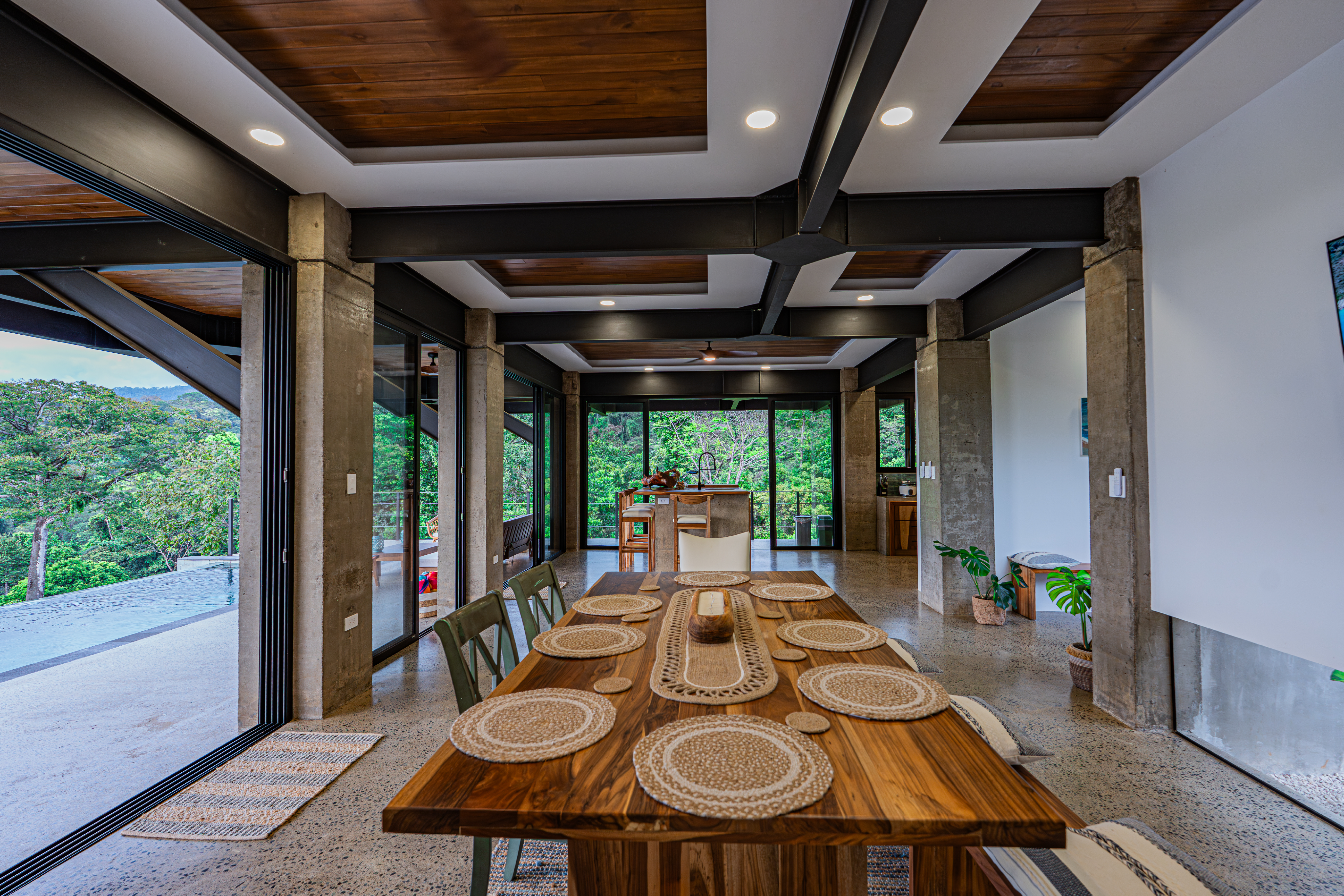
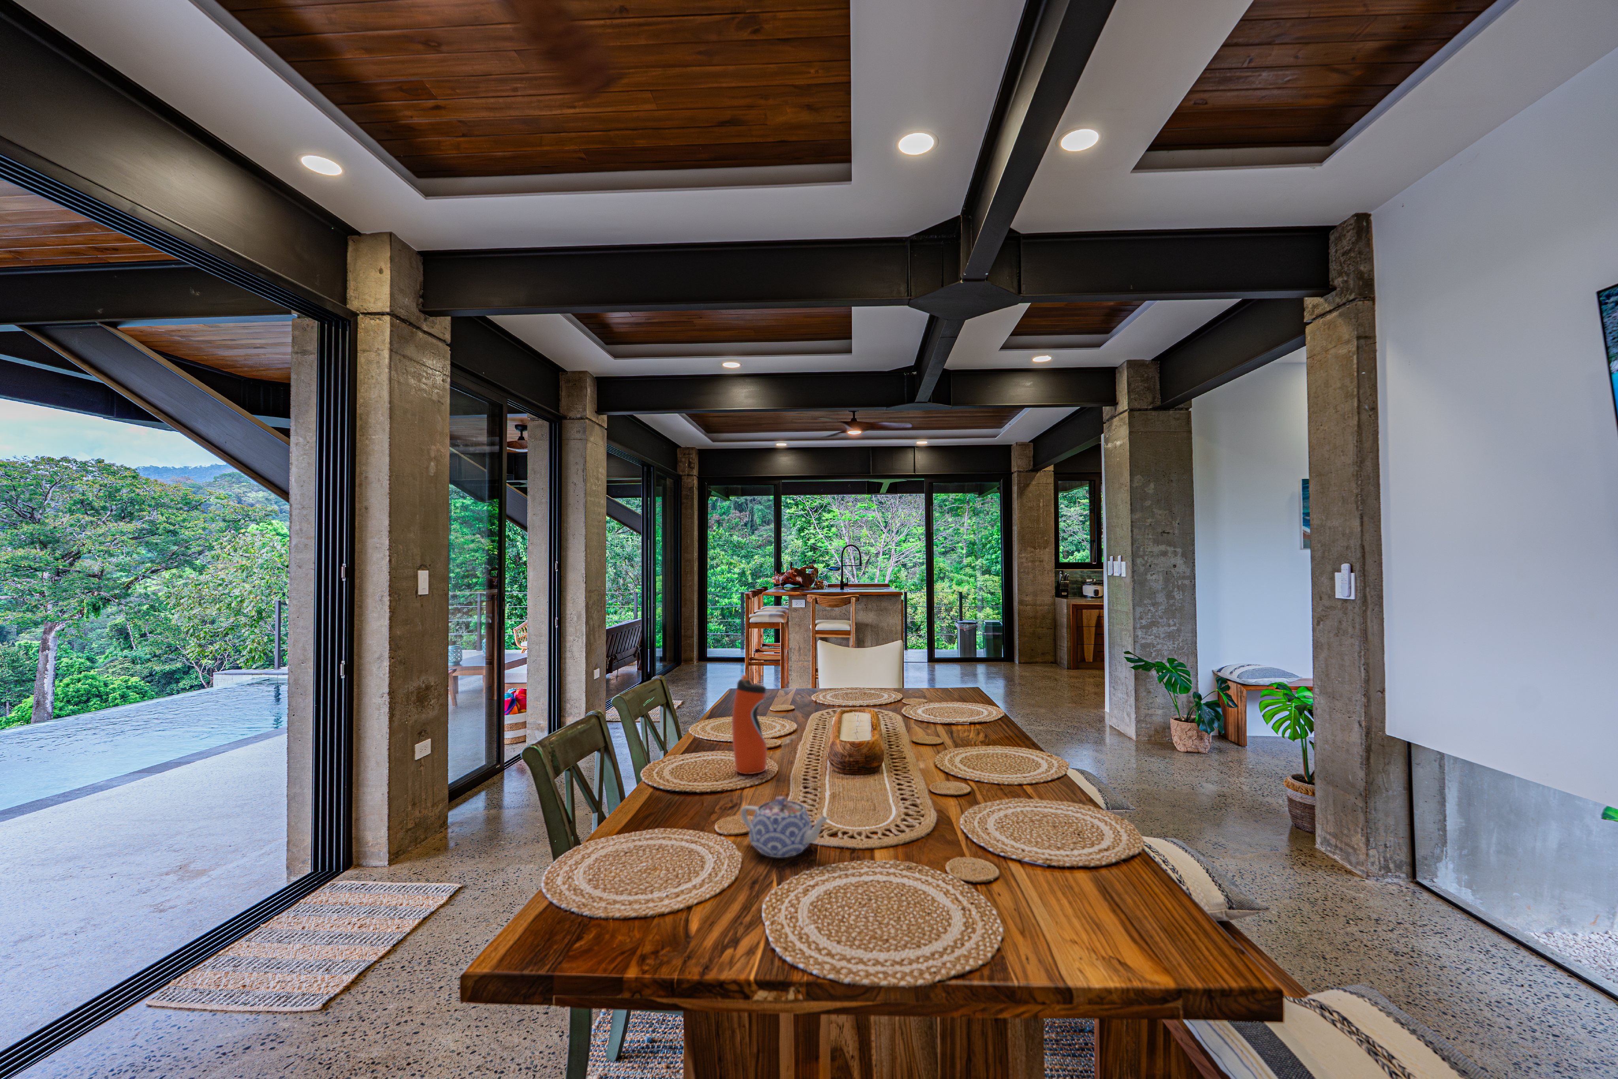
+ teapot (784, 824)
+ water bottle (749, 723)
